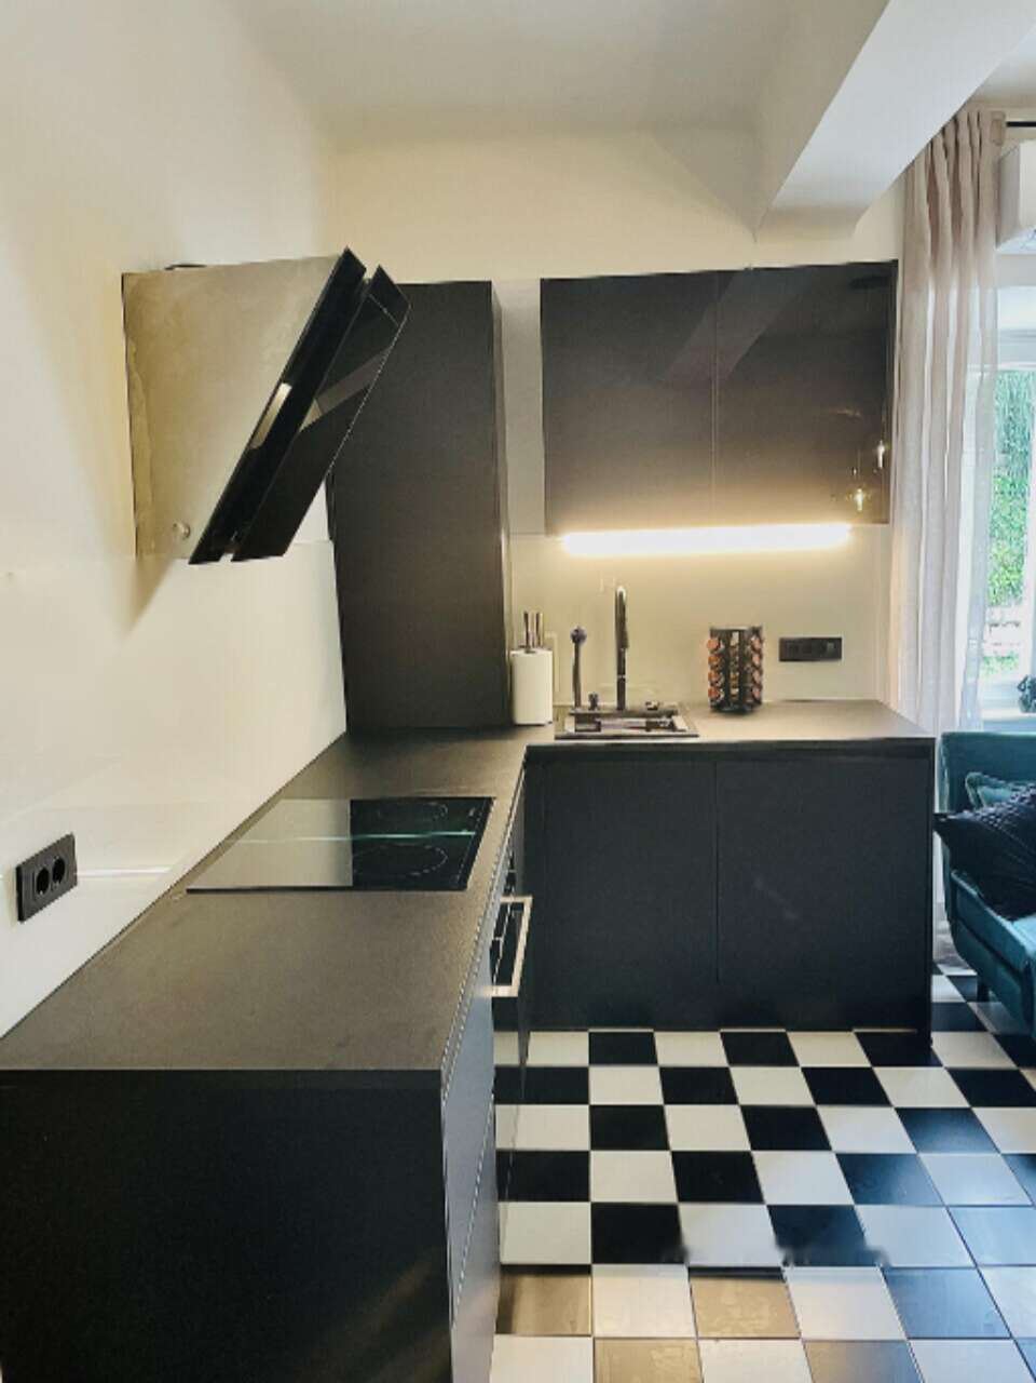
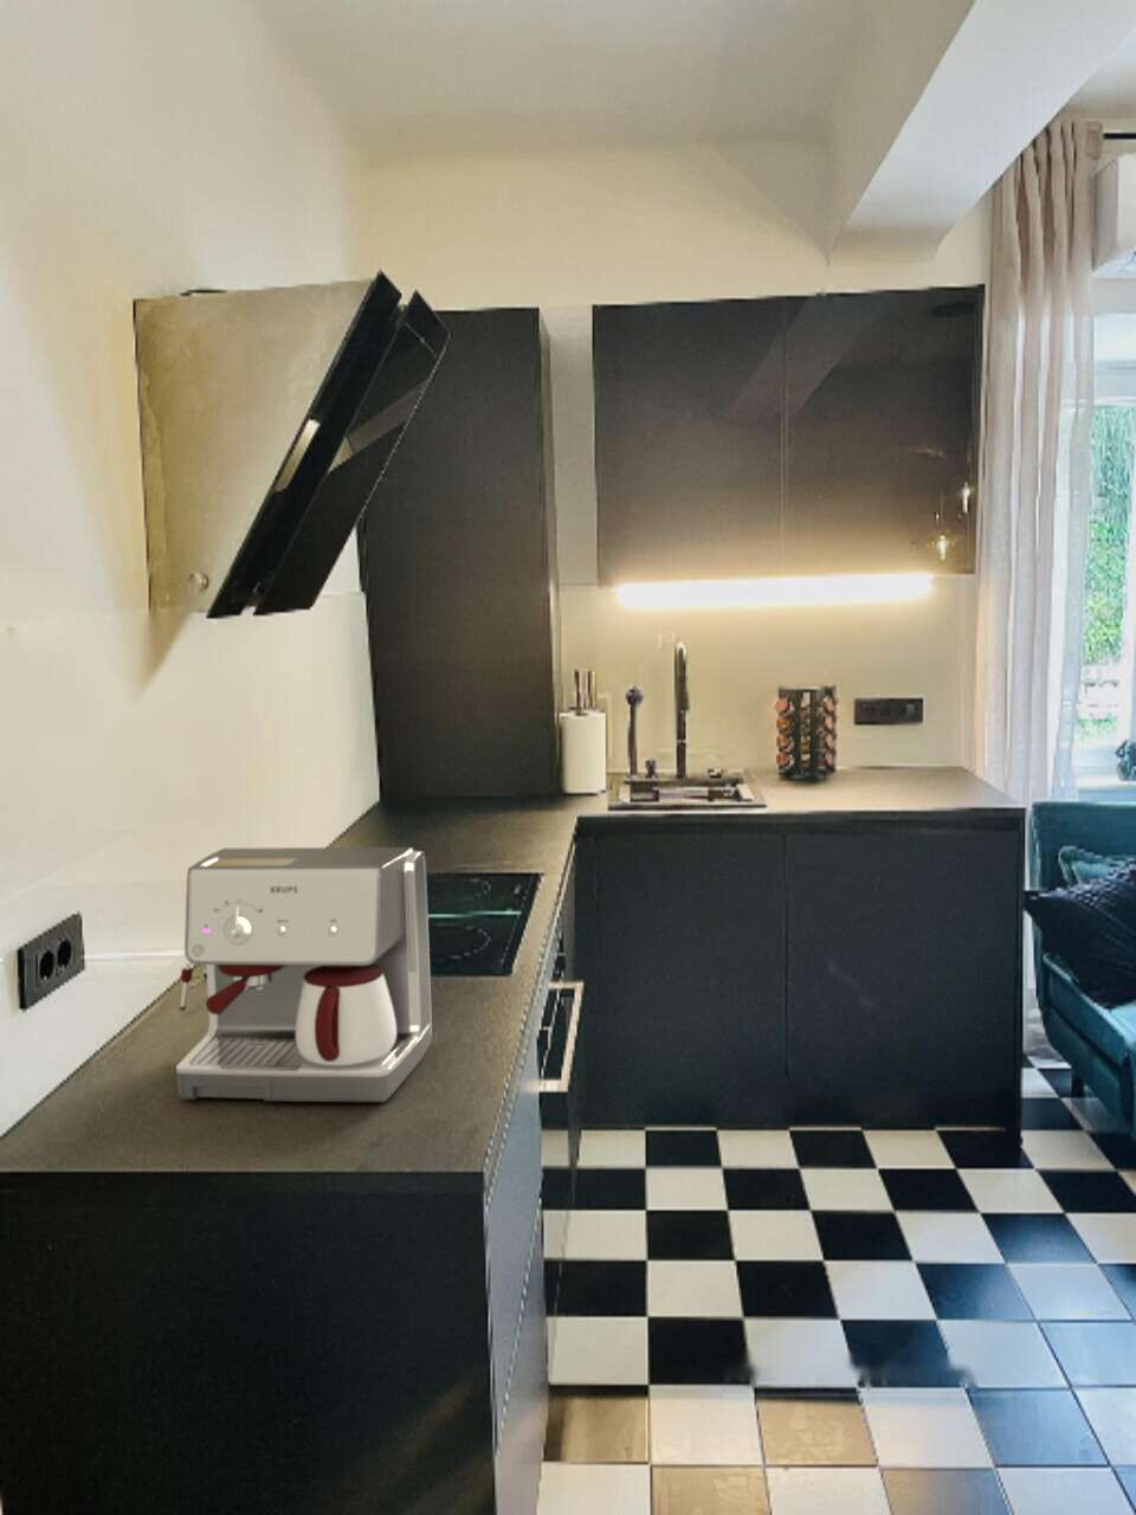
+ coffee maker (304, 965)
